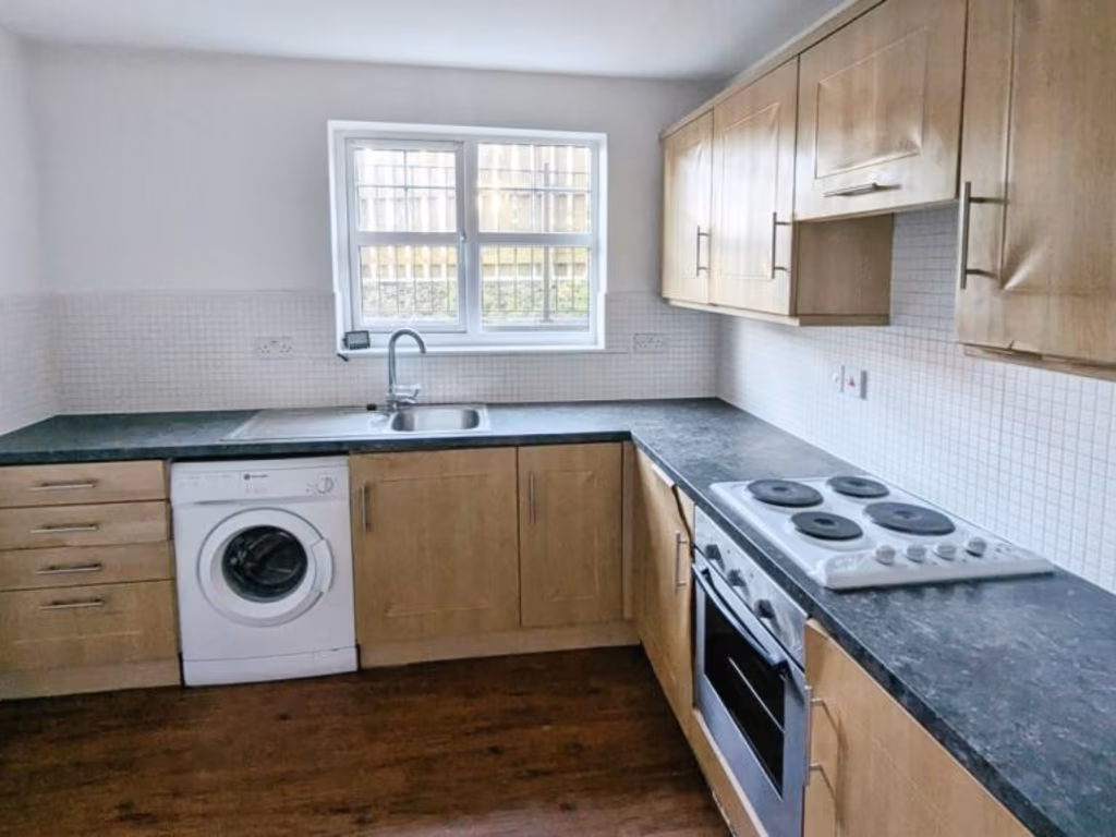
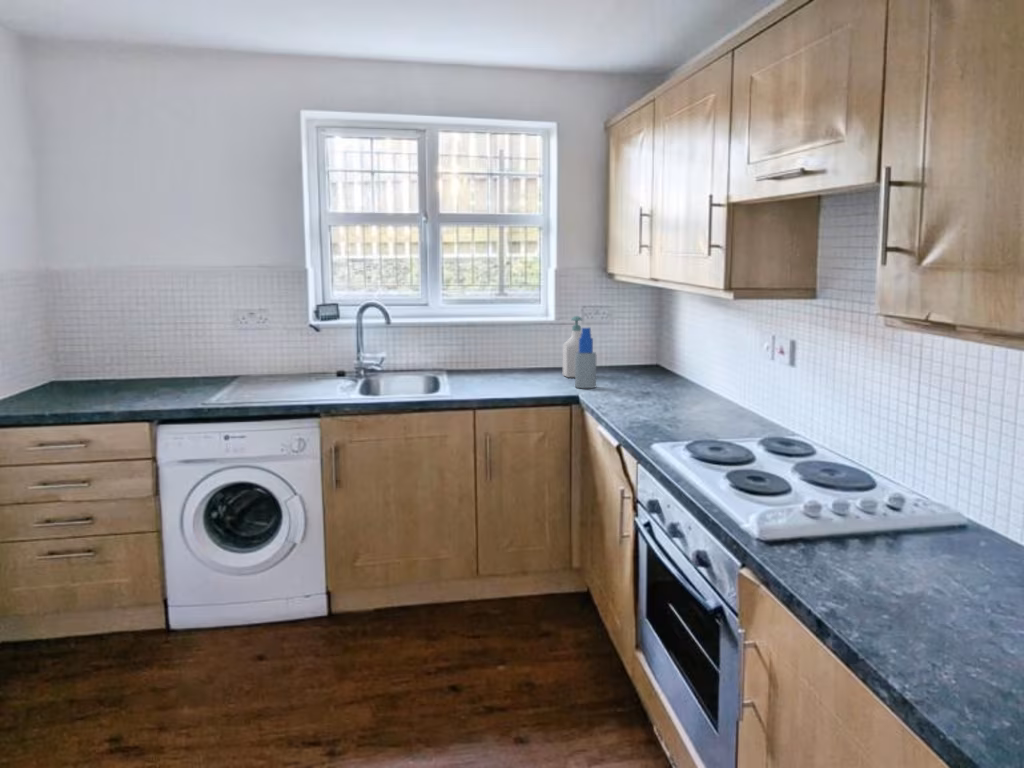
+ soap bottle (575, 346)
+ spray bottle (585, 357)
